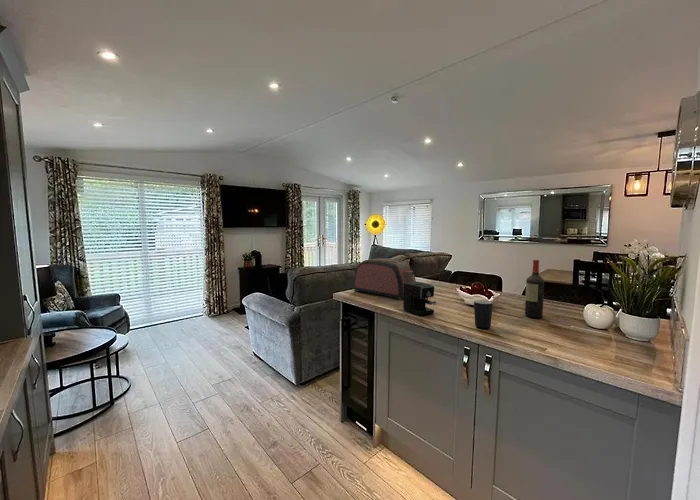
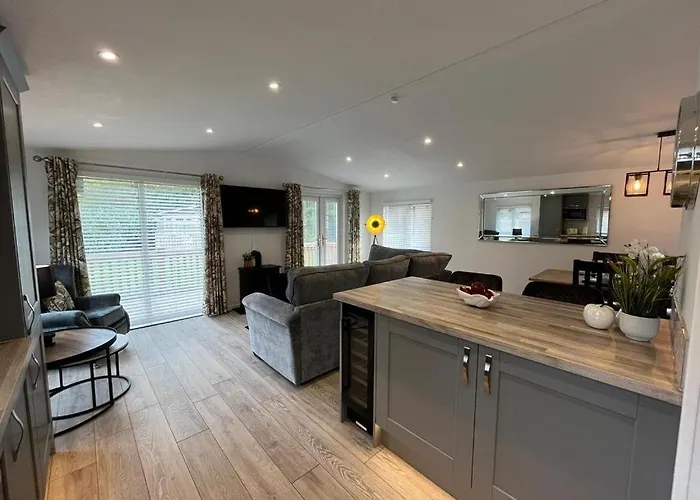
- mug (483, 313)
- coffee maker (428, 295)
- toaster (385, 276)
- wine bottle (534, 288)
